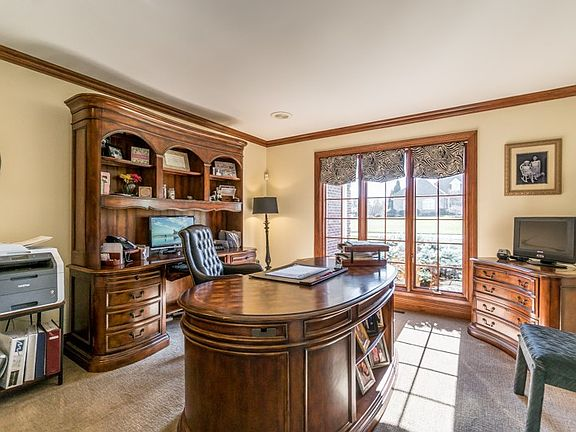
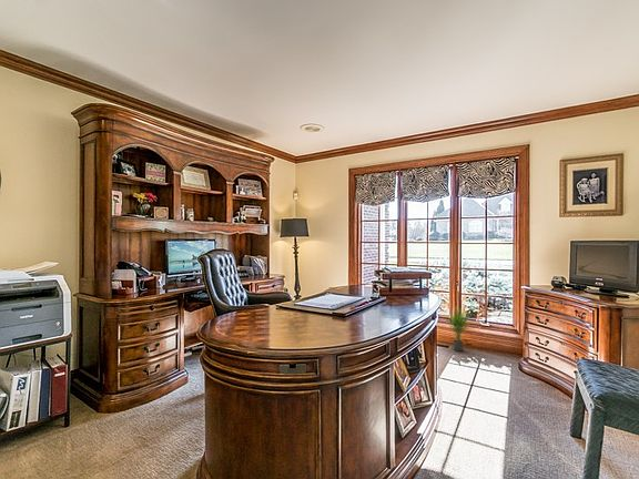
+ potted plant (456, 327)
